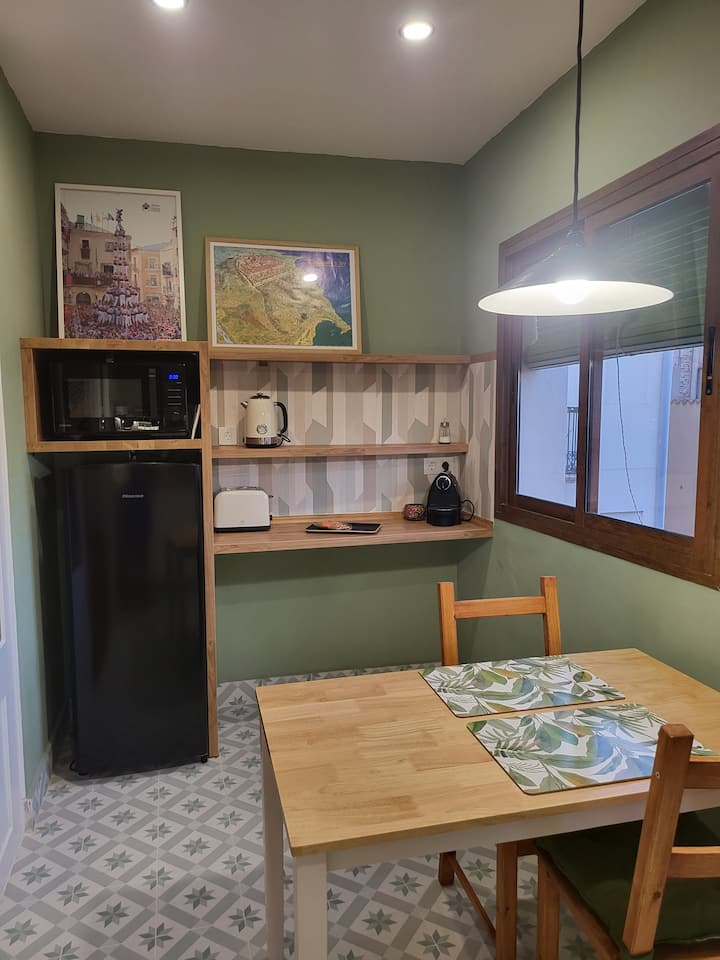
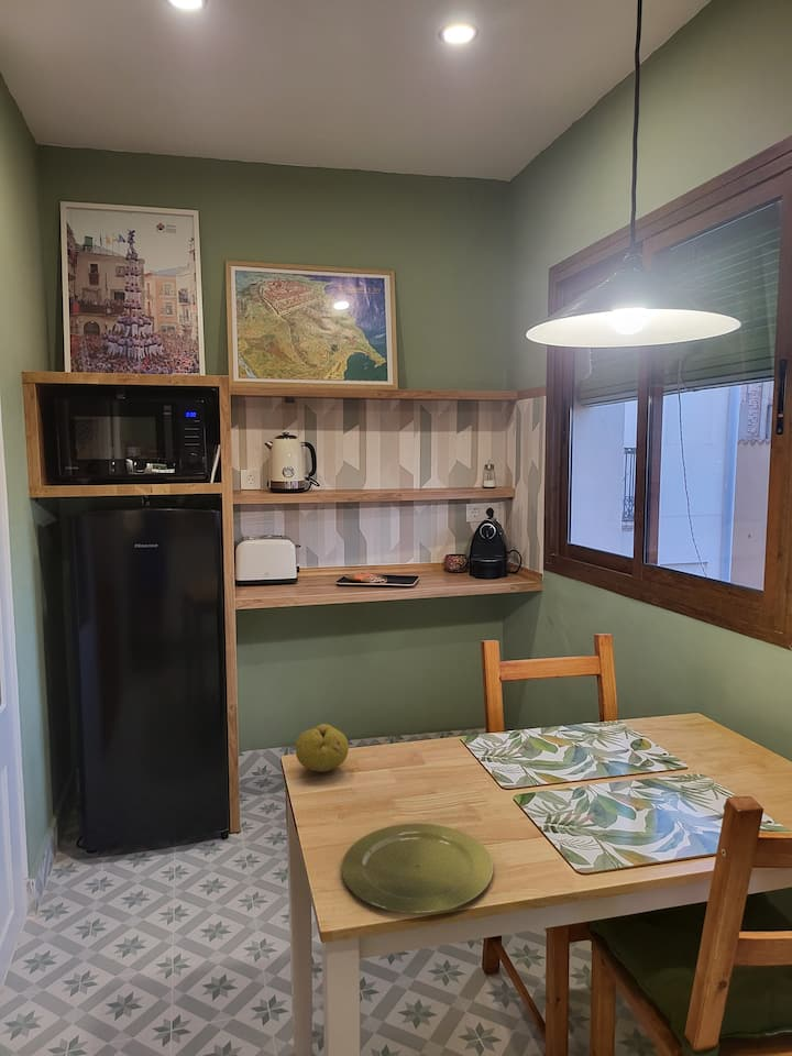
+ fruit (322, 748)
+ plate (417, 865)
